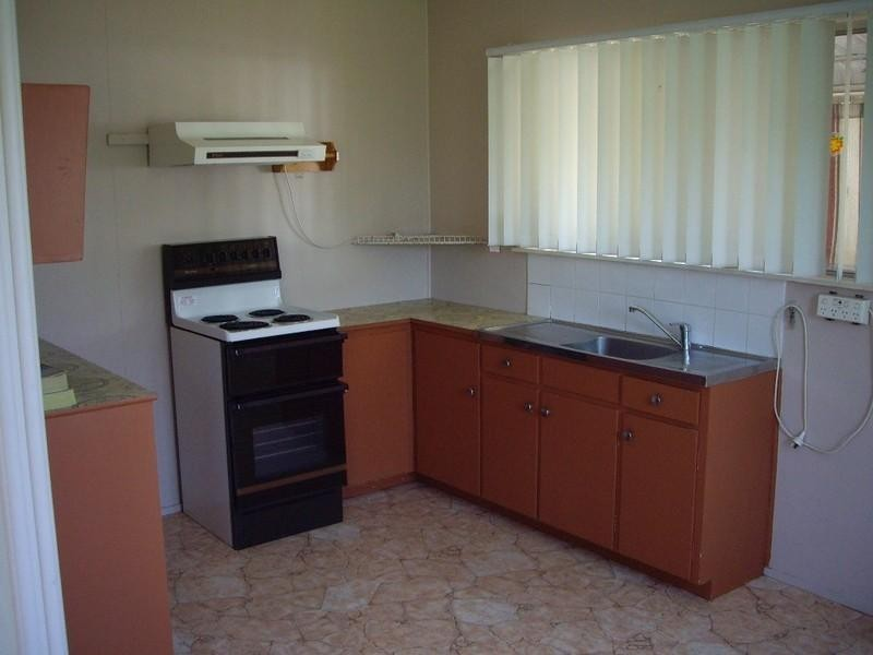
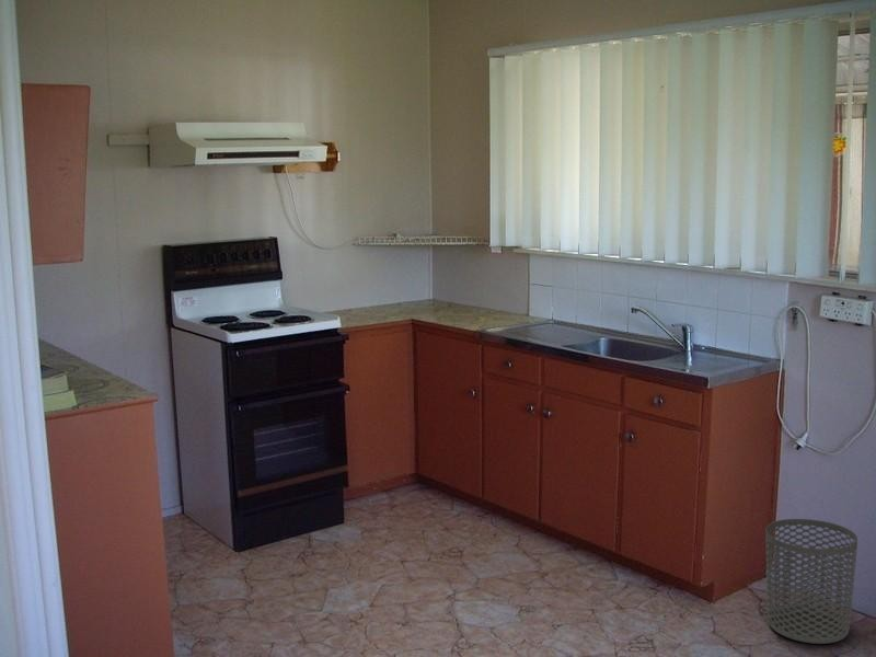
+ waste bin (809, 579)
